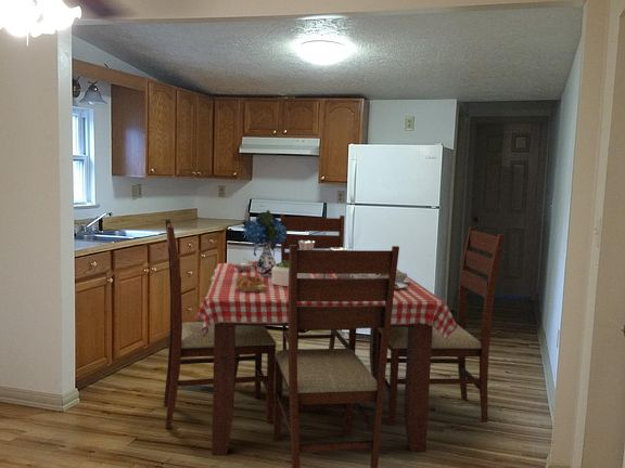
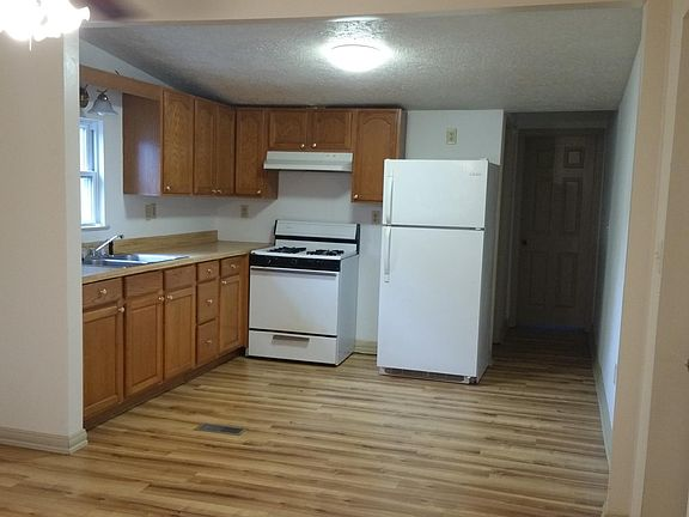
- dining table (324, 313)
